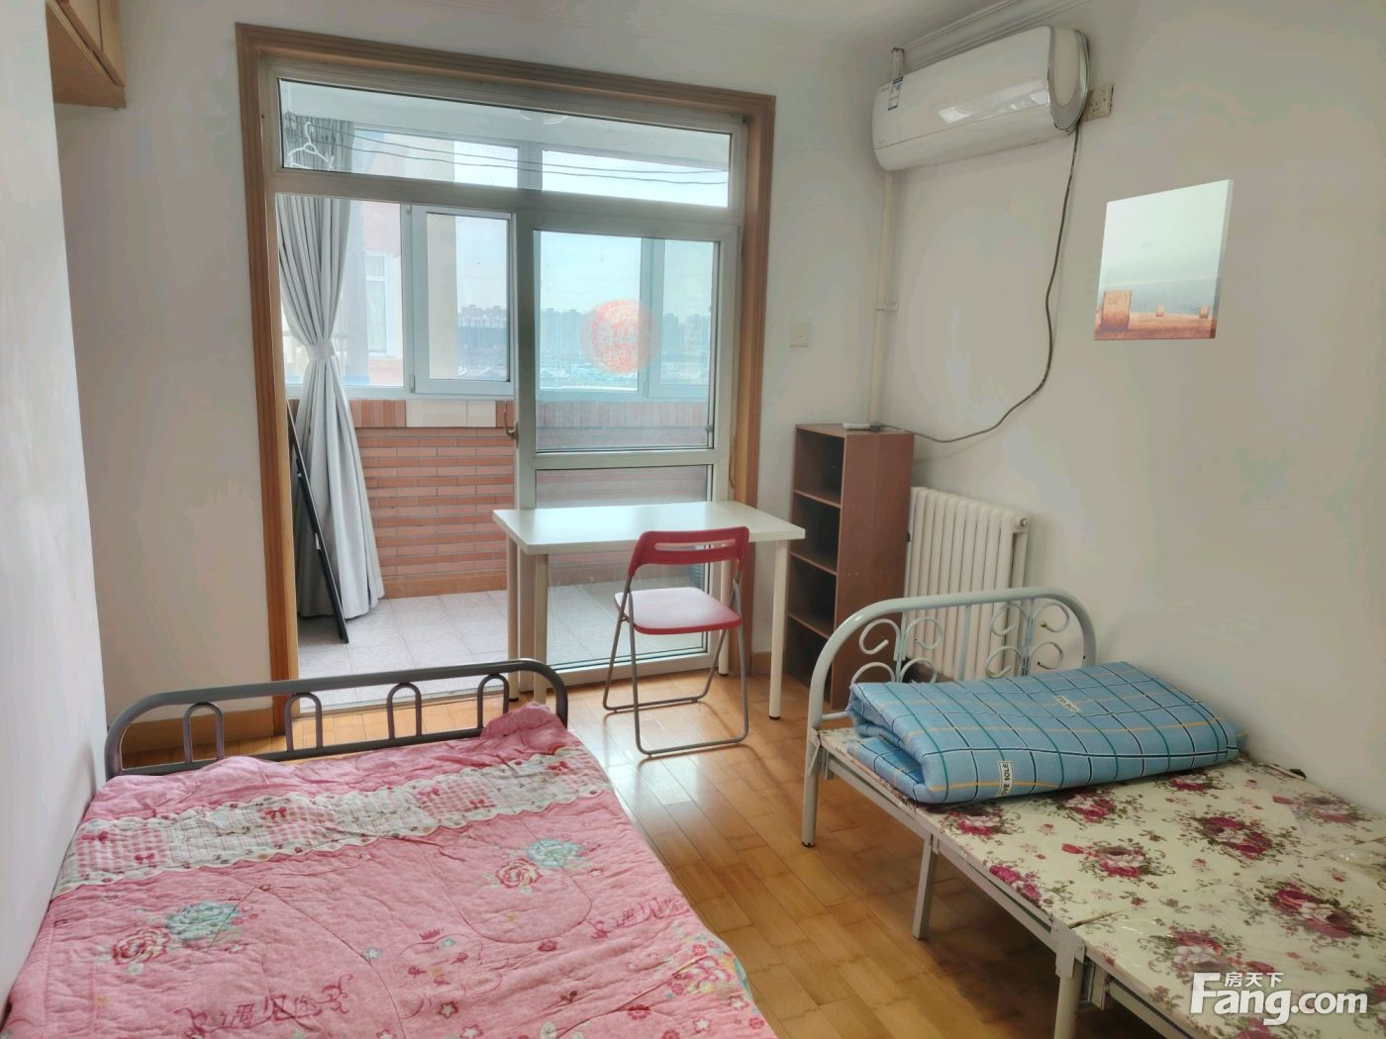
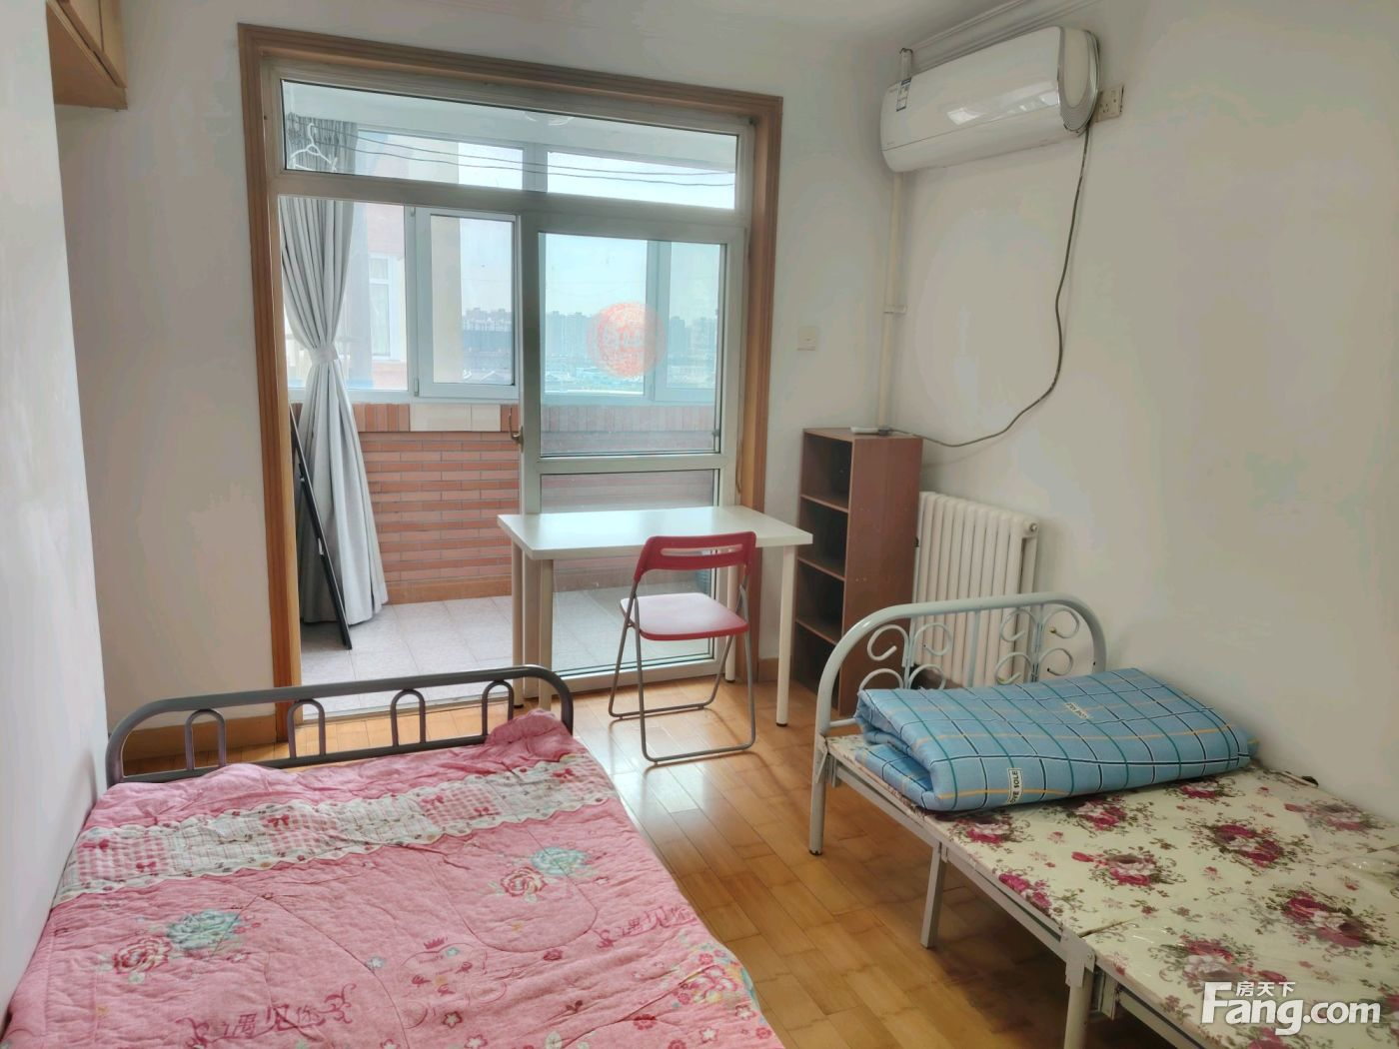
- wall art (1158, 266)
